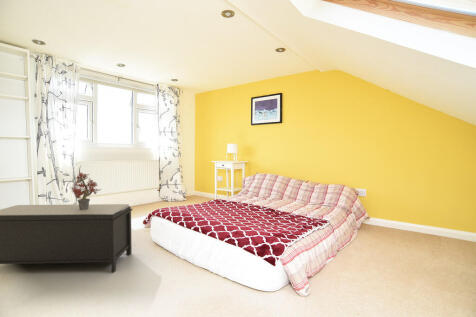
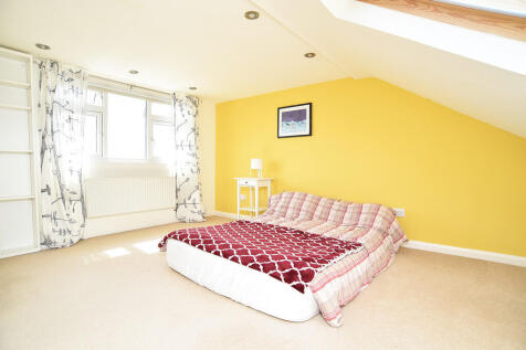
- potted plant (83, 186)
- bench (60, 236)
